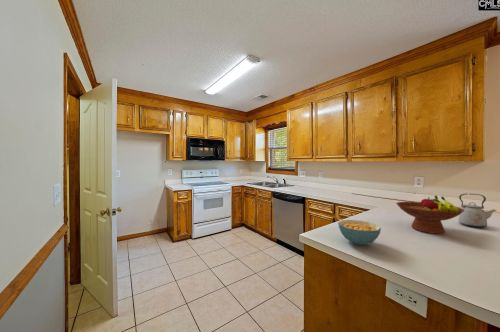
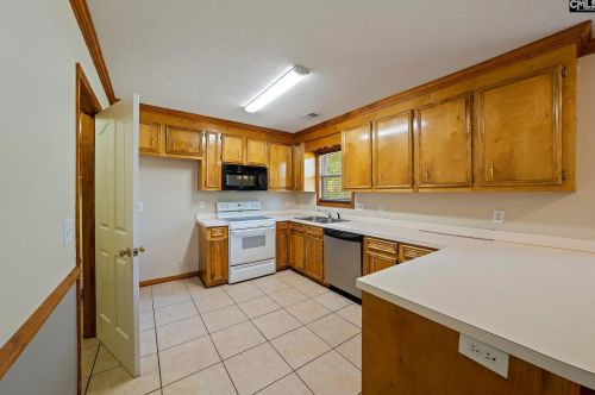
- fruit bowl (427, 213)
- kettle (477, 210)
- cereal bowl (358, 233)
